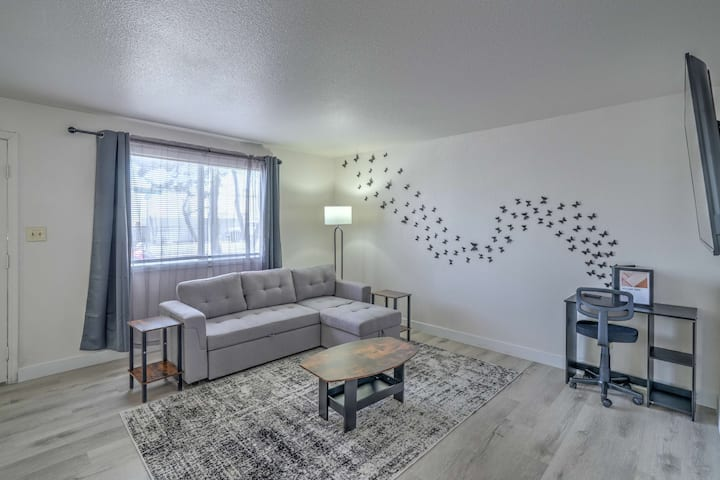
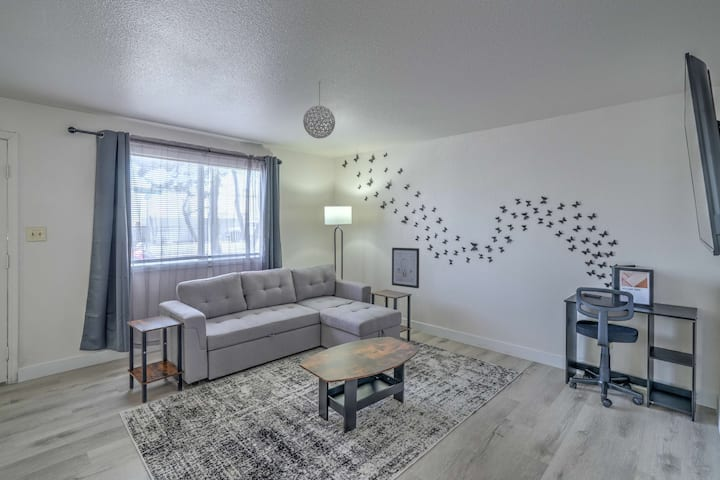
+ wall art (405, 267)
+ pendant light (319, 109)
